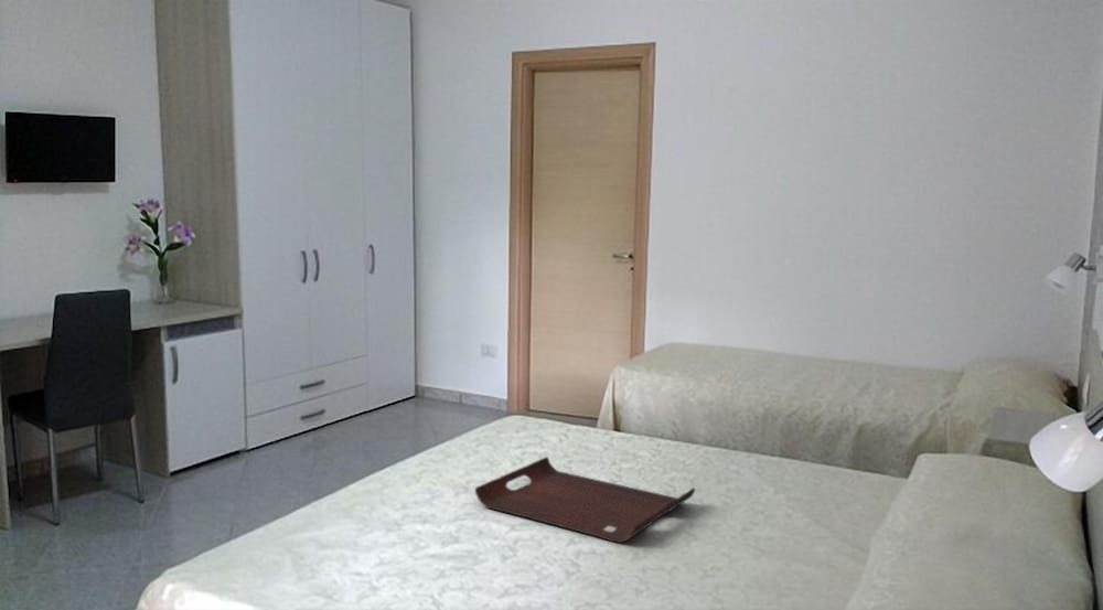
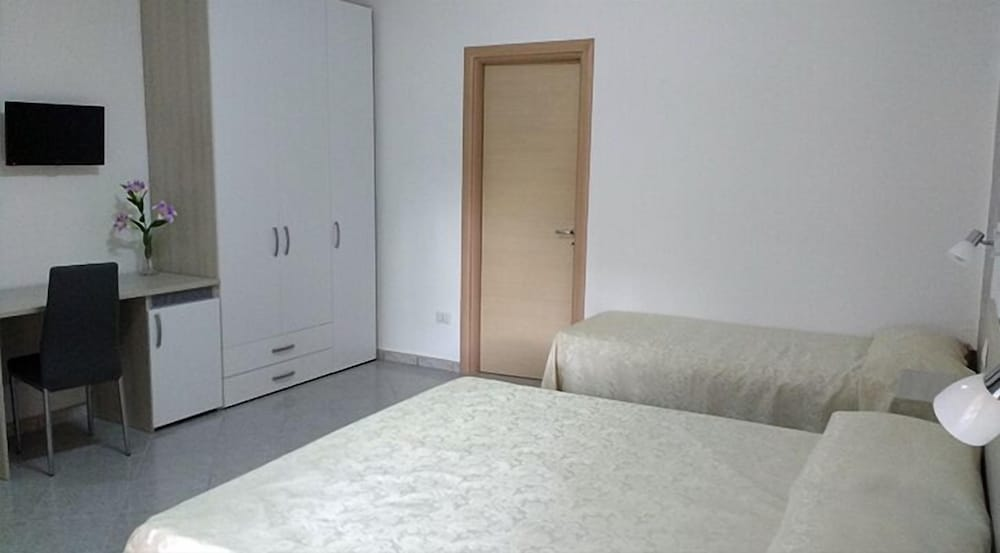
- serving tray (585, 495)
